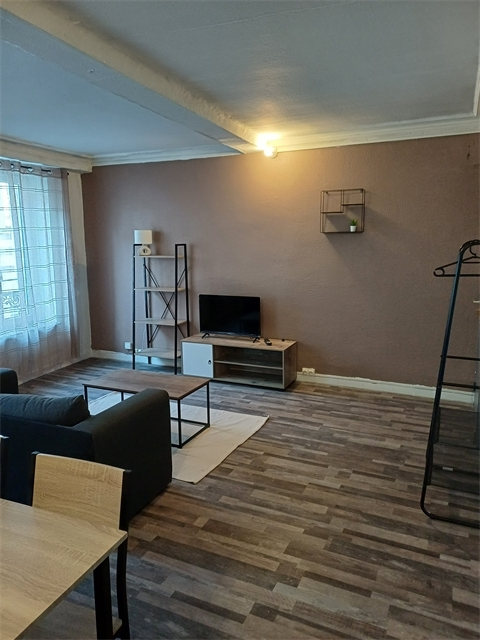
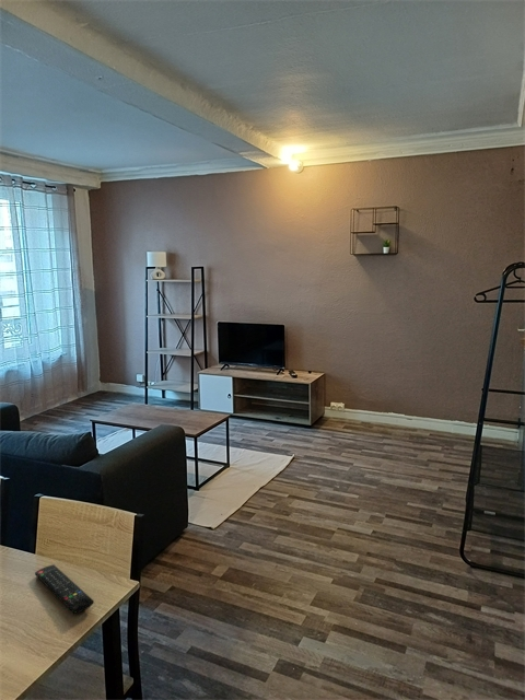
+ remote control (62, 587)
